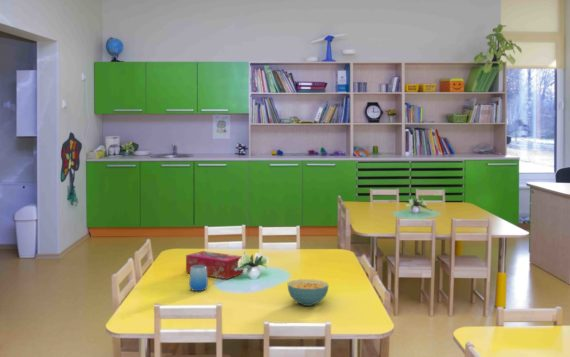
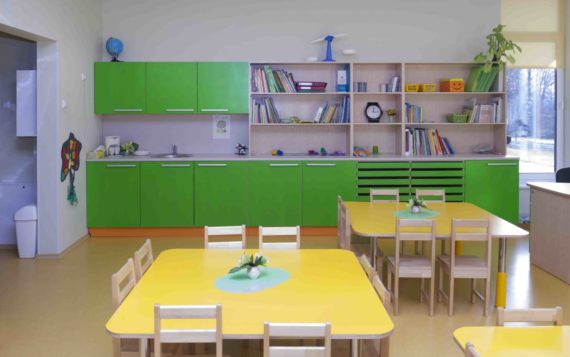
- cup (198, 277)
- cereal bowl (307, 294)
- tissue box (214, 264)
